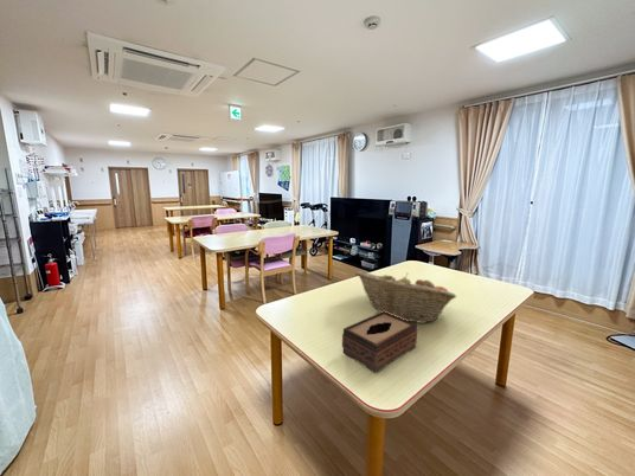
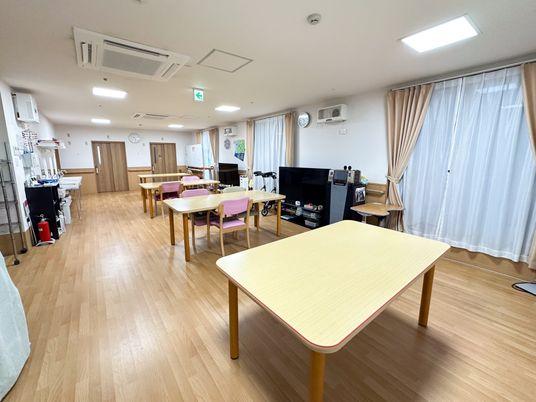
- fruit basket (402, 290)
- tissue box (379, 337)
